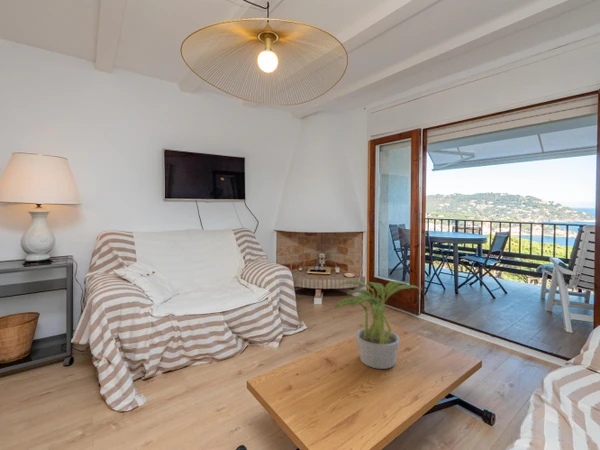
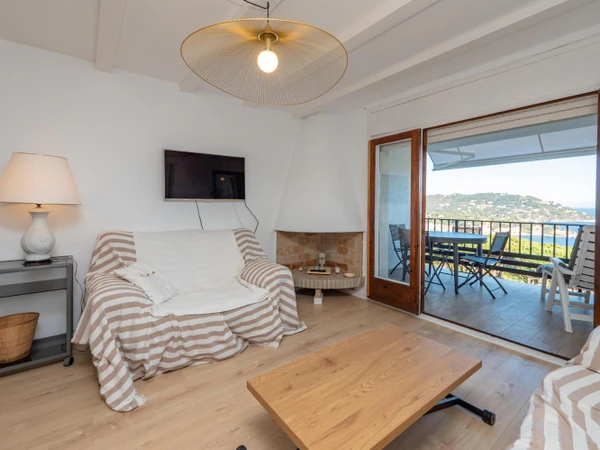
- potted plant (376, 321)
